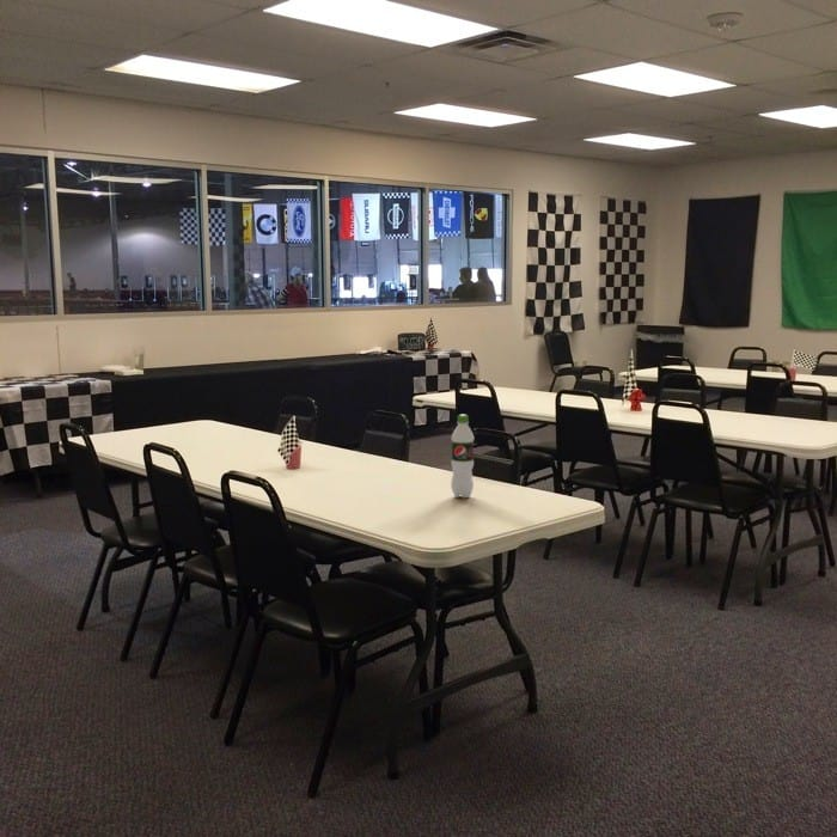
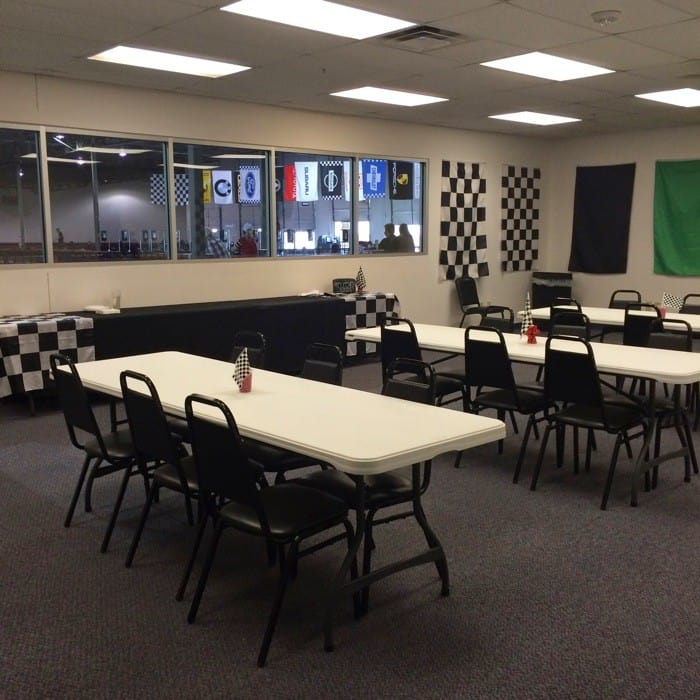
- pop (462, 456)
